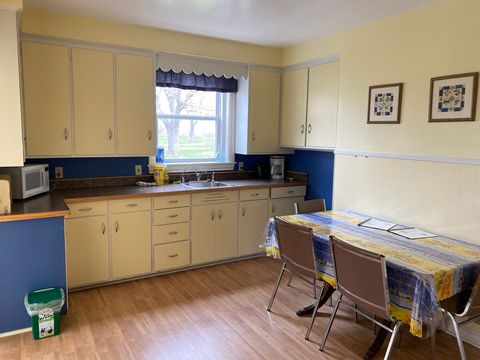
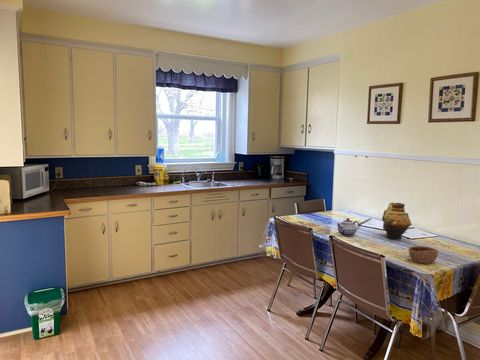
+ bowl (422, 254)
+ teapot (347, 226)
+ vase (396, 220)
